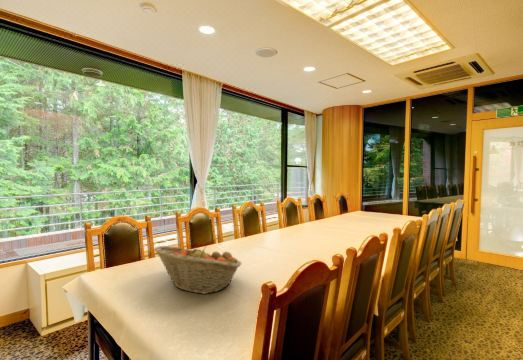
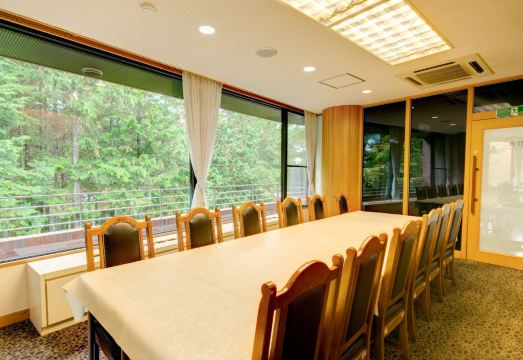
- fruit basket (198, 263)
